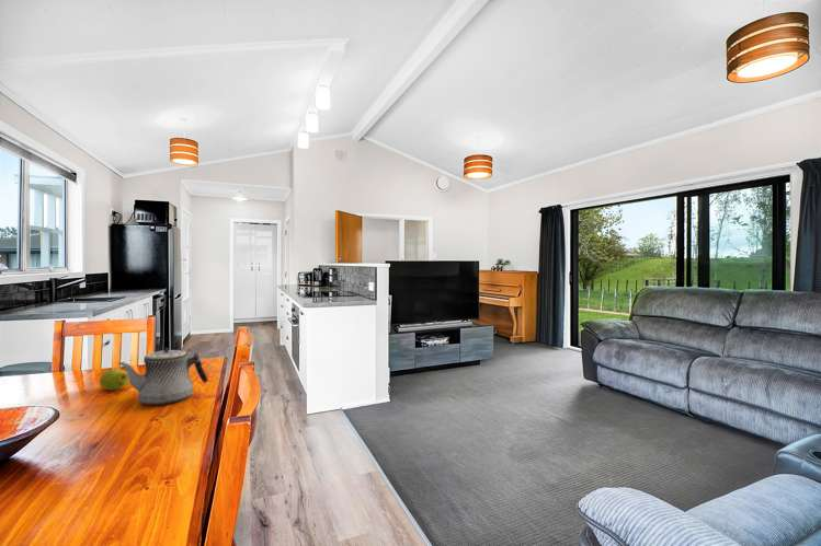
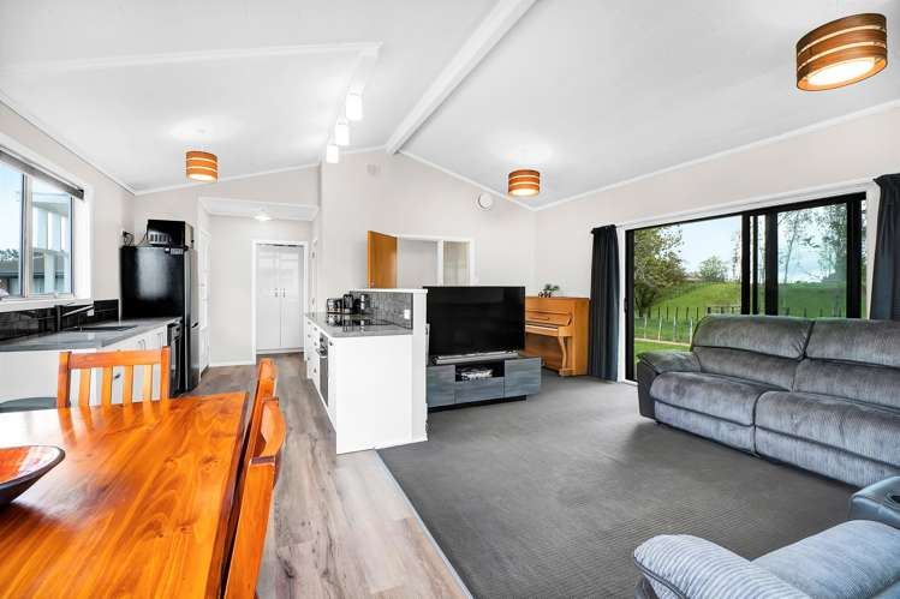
- teapot (164, 373)
- fruit (114, 377)
